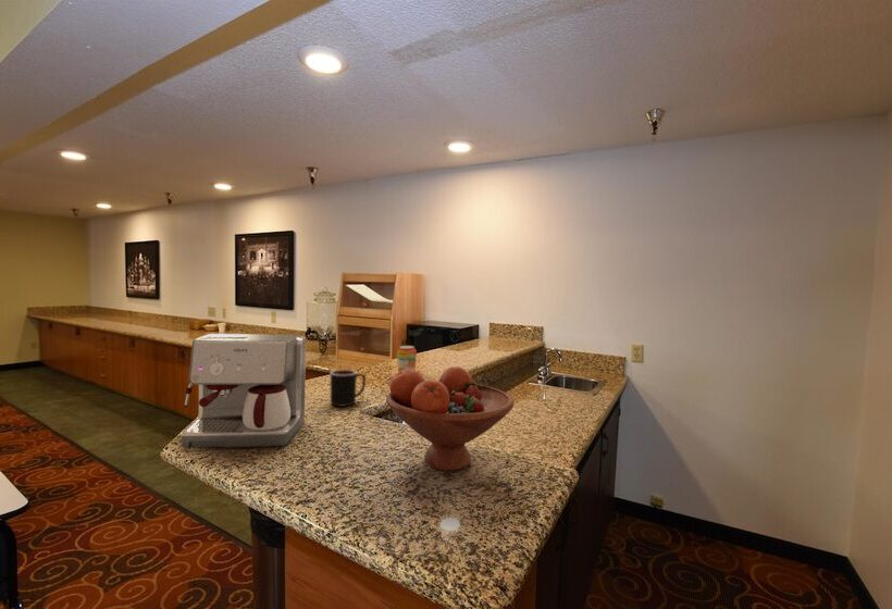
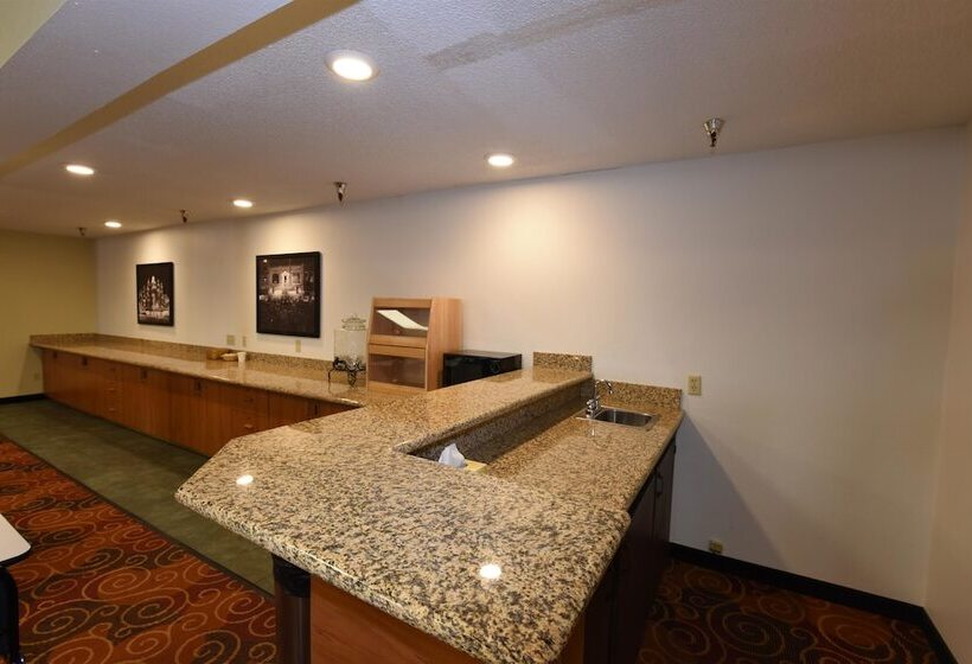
- coffee maker (247, 385)
- beverage can (406, 360)
- mug (347, 387)
- fruit bowl (448, 415)
